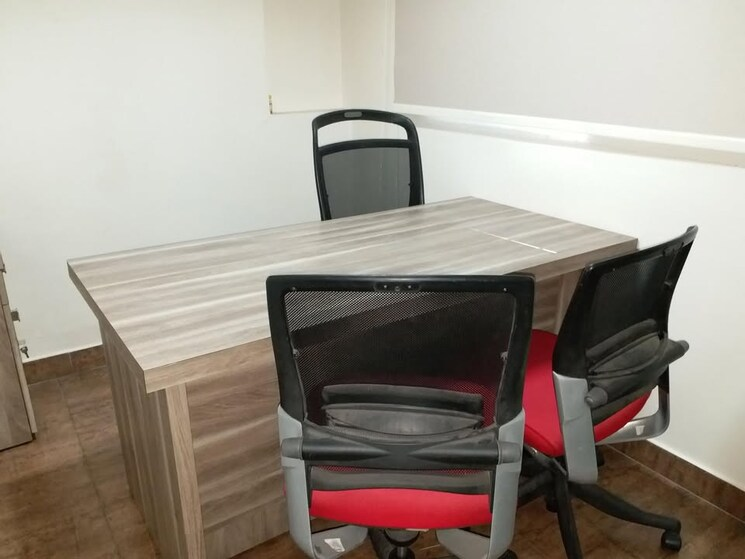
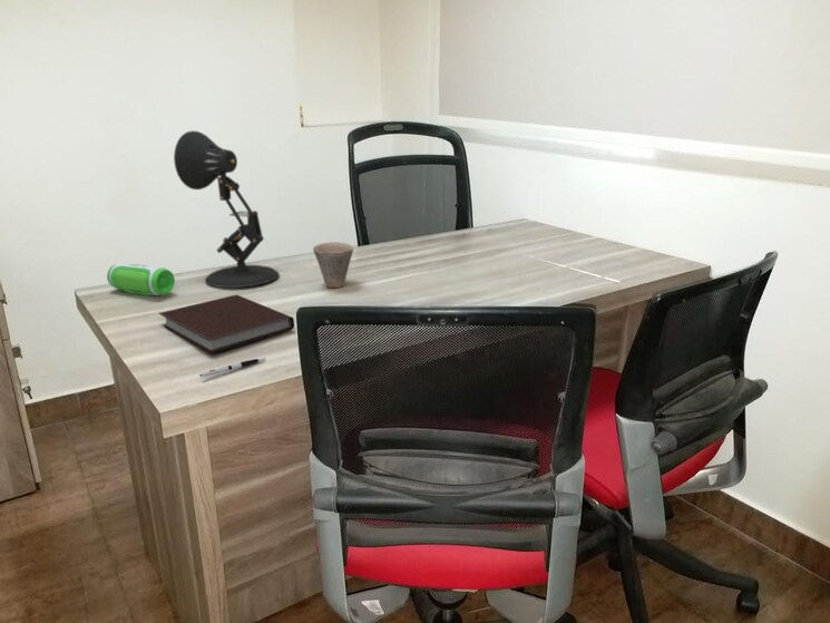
+ cup (334, 265)
+ pen (234, 366)
+ desk lamp (232, 206)
+ speaker (140, 279)
+ notebook (225, 321)
